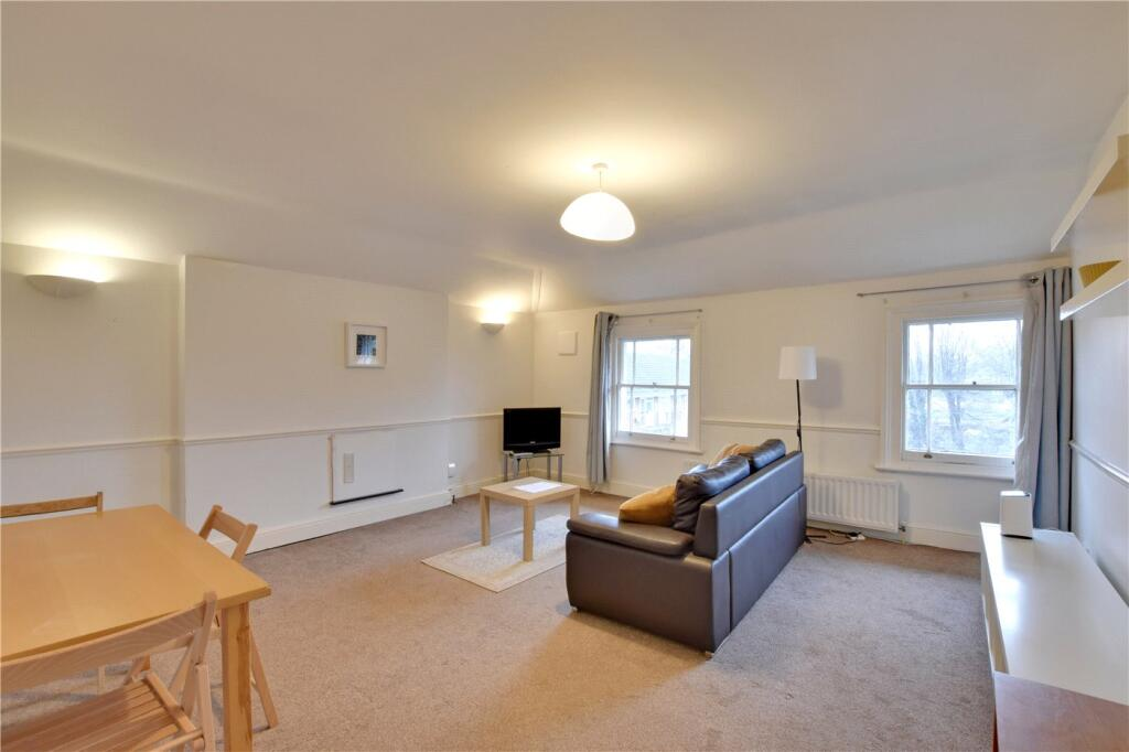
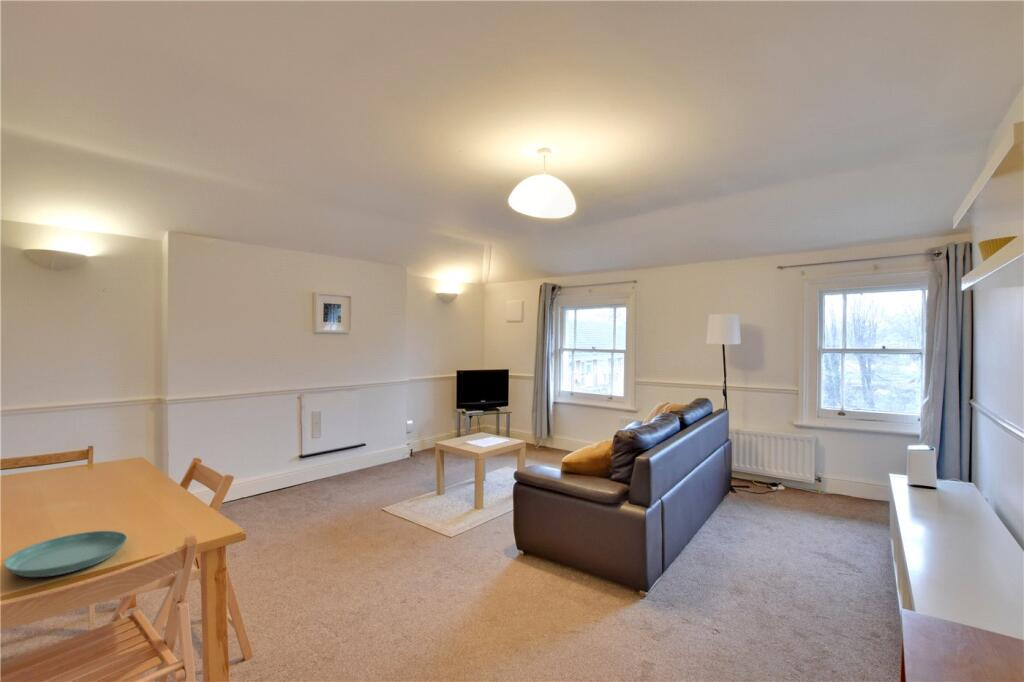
+ saucer (69, 554)
